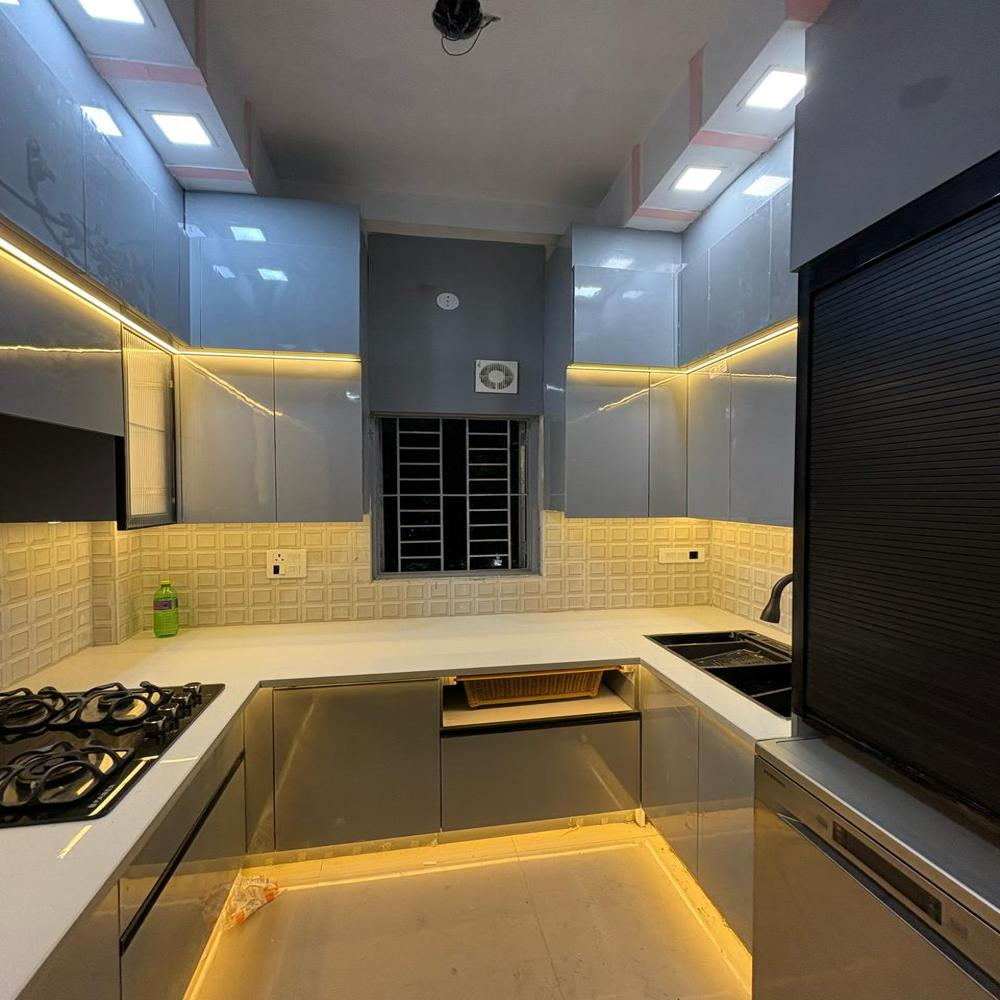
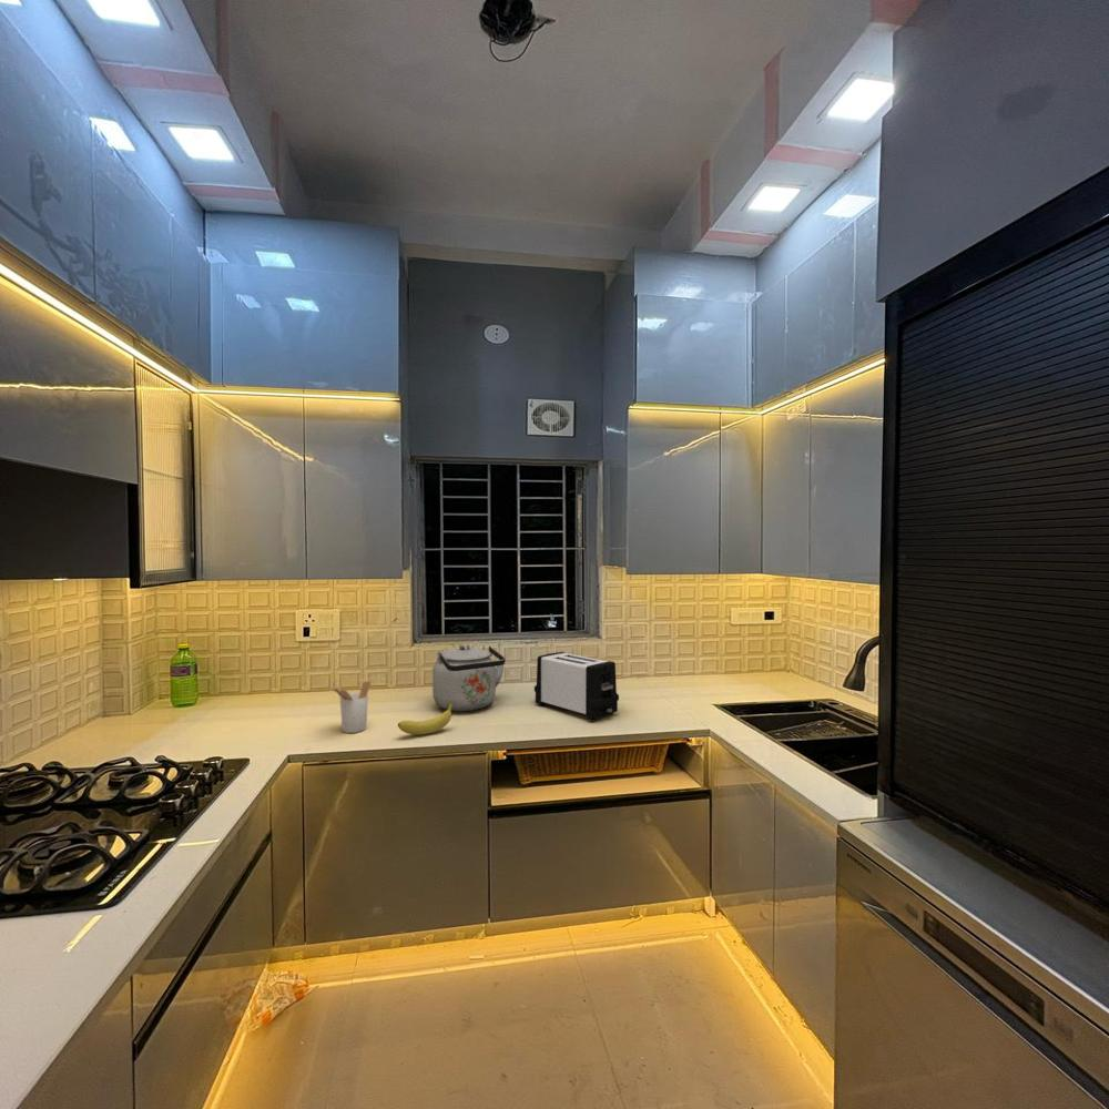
+ fruit (427, 720)
+ utensil holder (349, 706)
+ toaster (576, 683)
+ kettle (471, 674)
